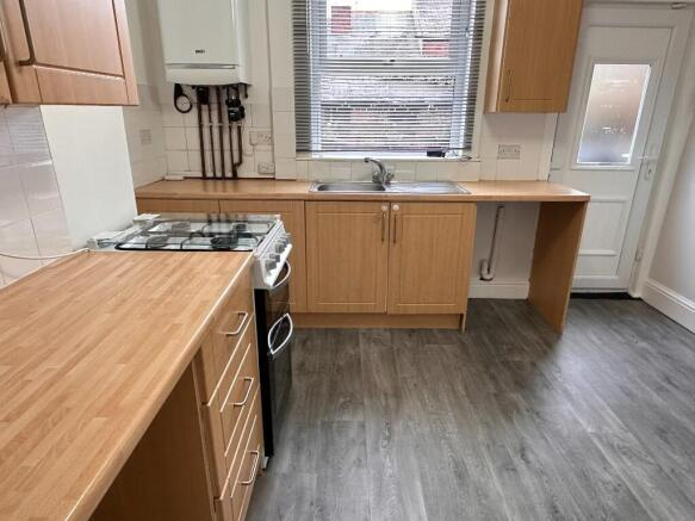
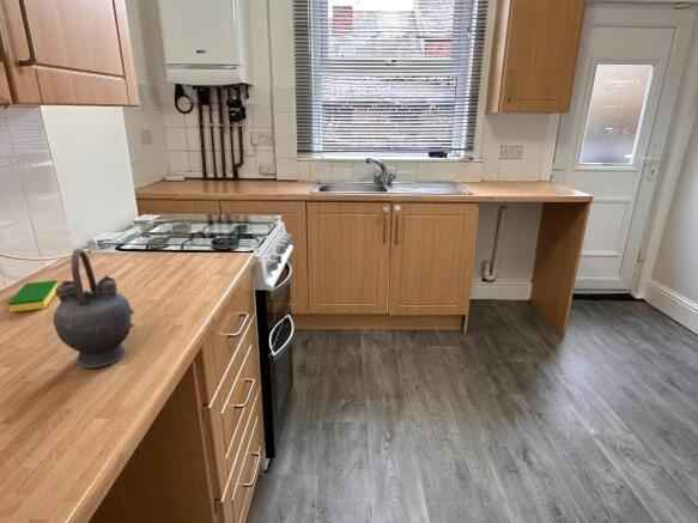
+ dish sponge (35, 294)
+ teapot (95, 303)
